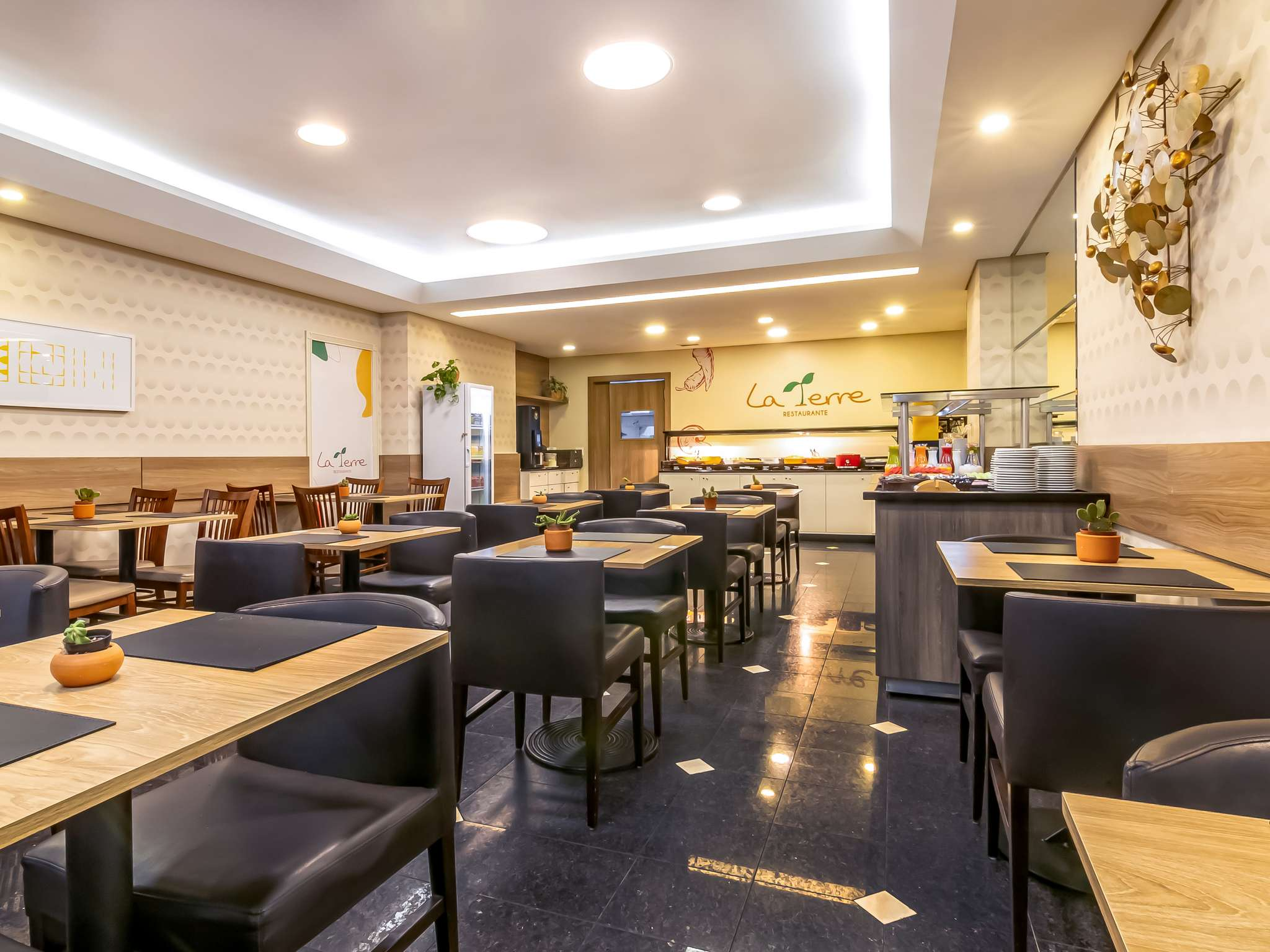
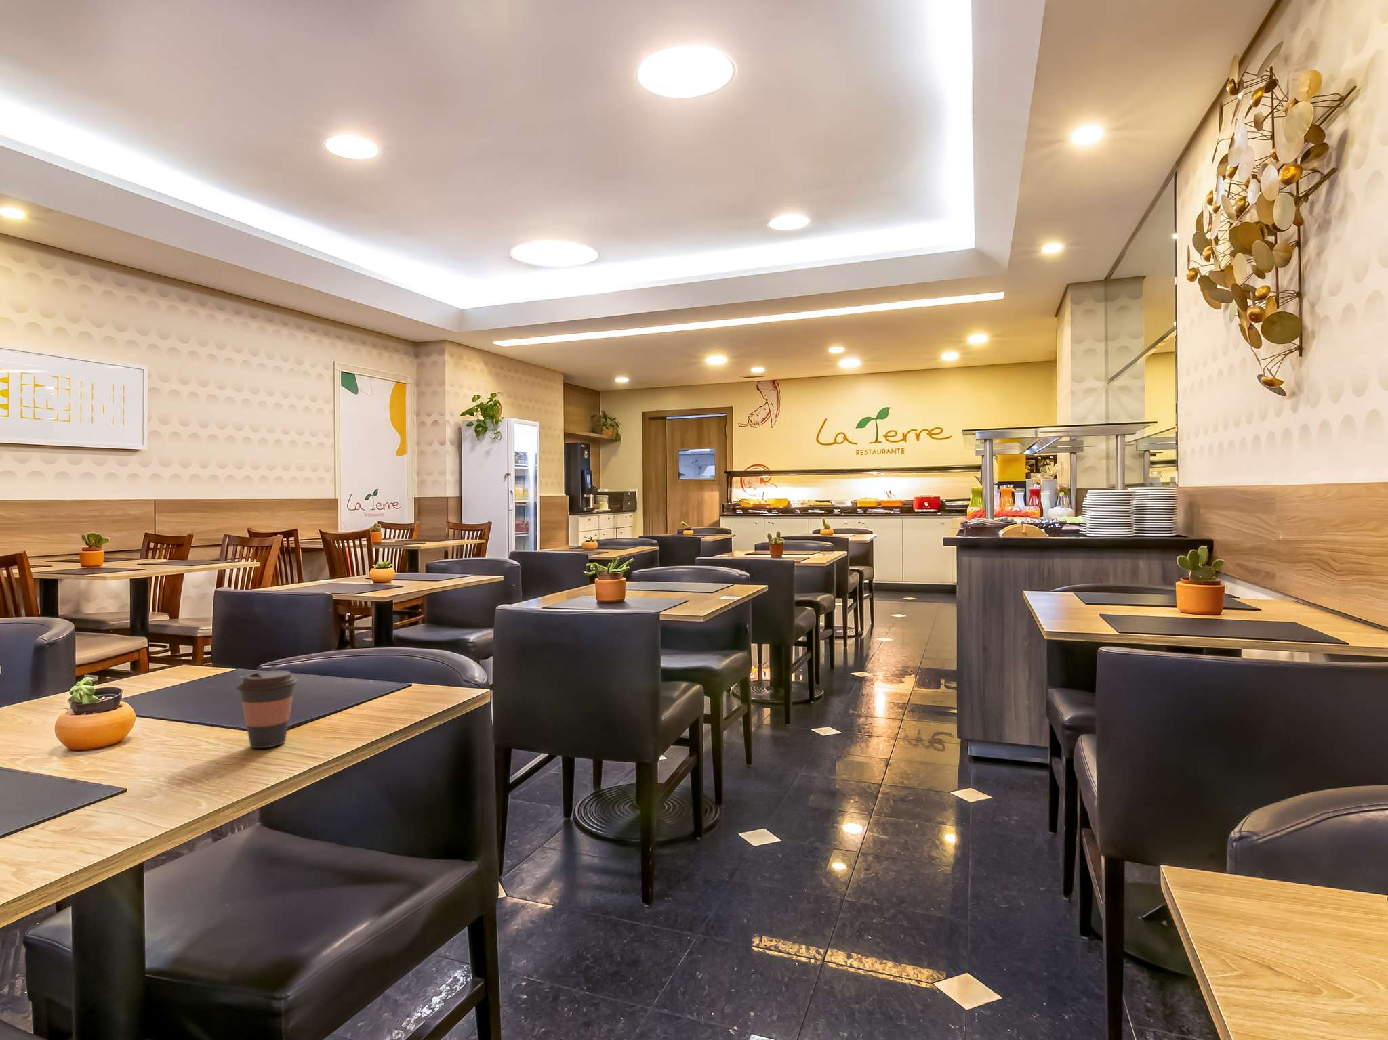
+ coffee cup (268, 709)
